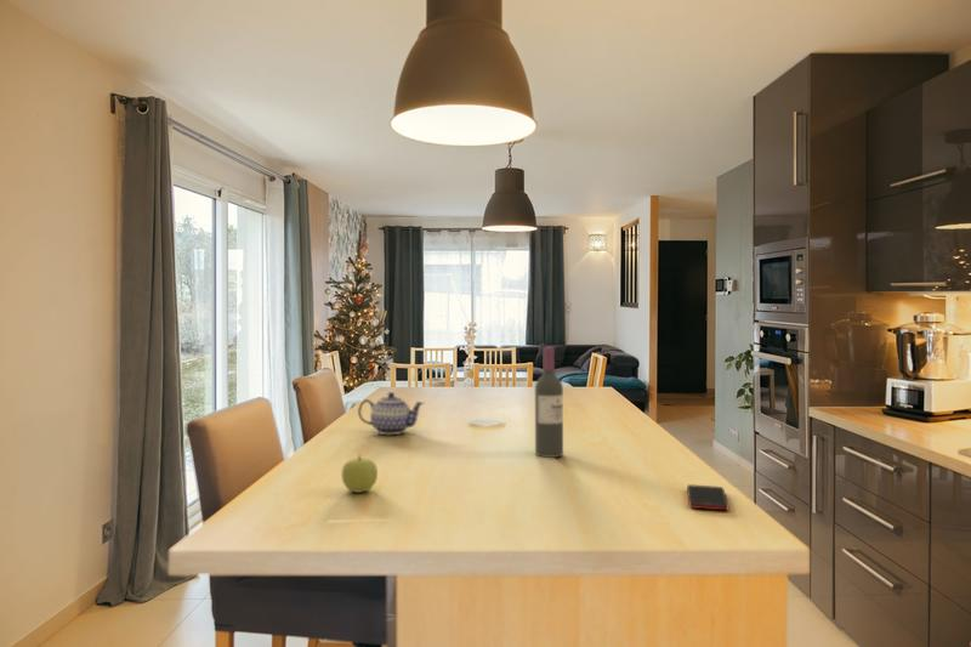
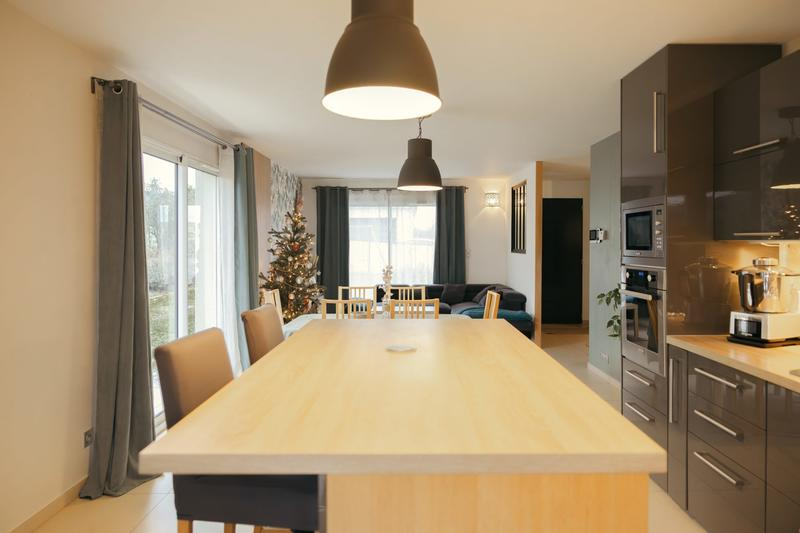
- cell phone (706, 496)
- teapot (391, 412)
- fruit (359, 472)
- wine bottle (549, 401)
